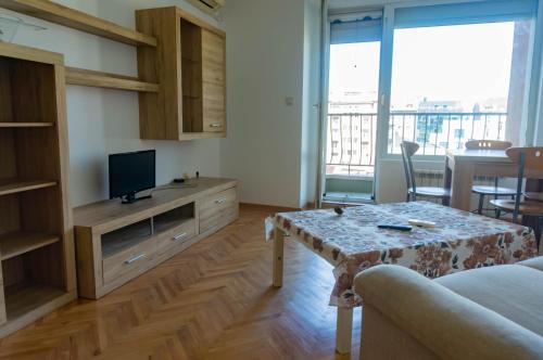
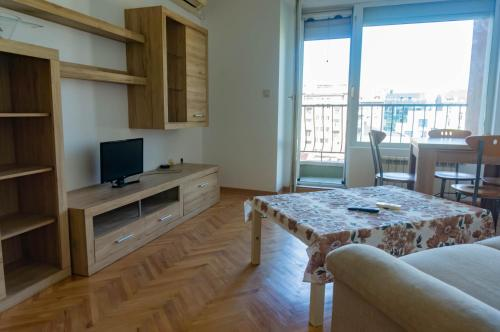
- teapot (351, 194)
